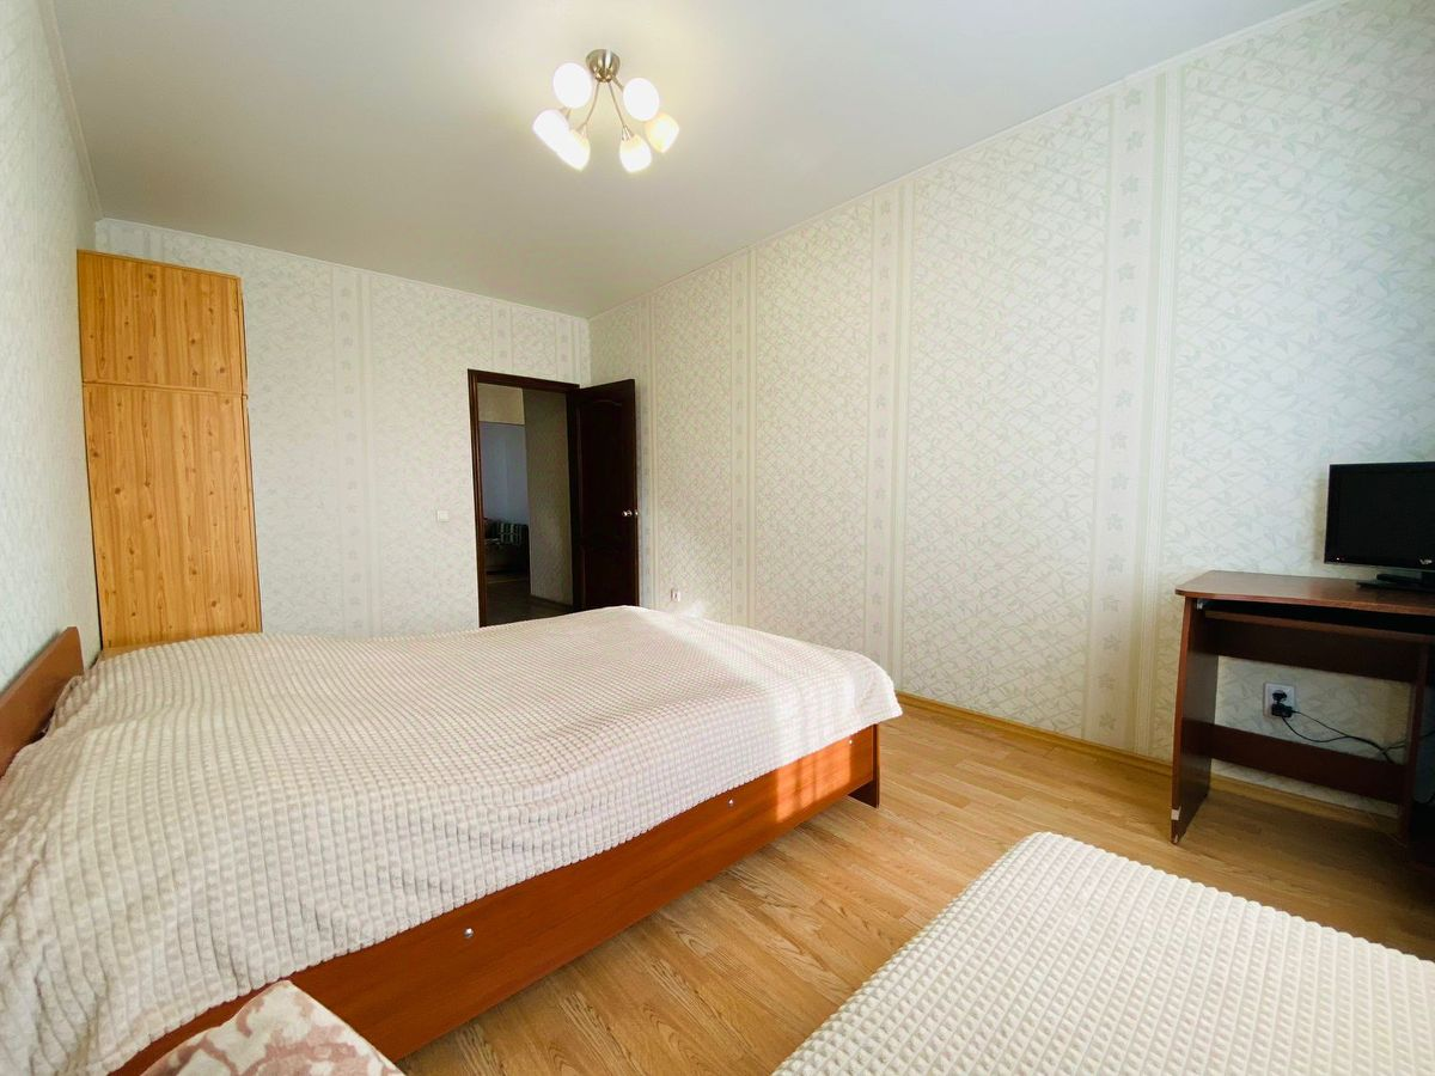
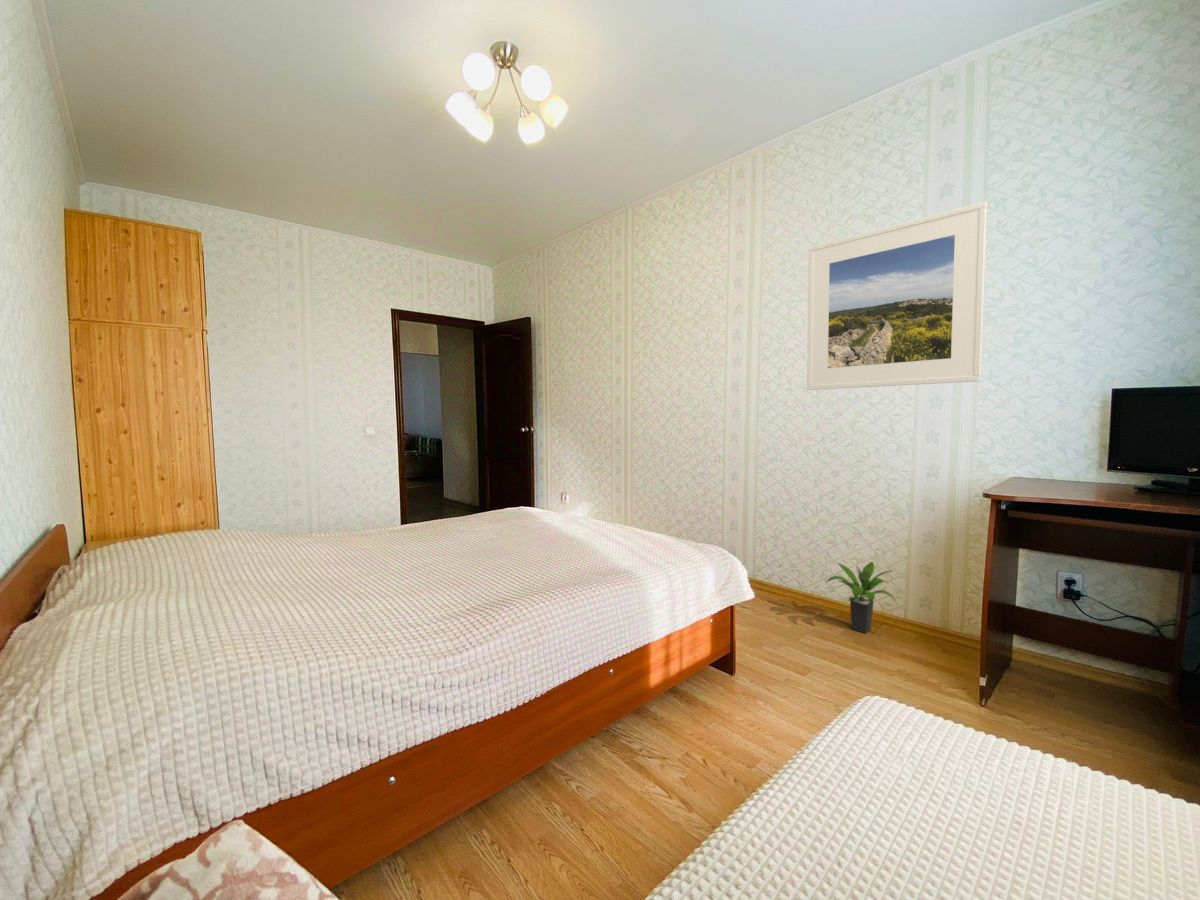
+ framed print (886, 307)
+ potted plant (861, 596)
